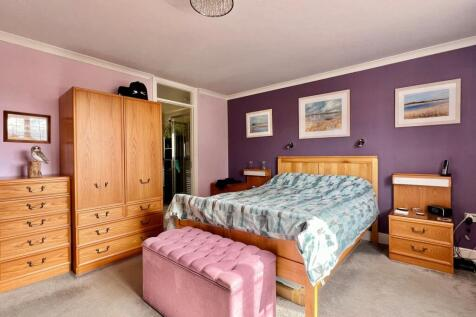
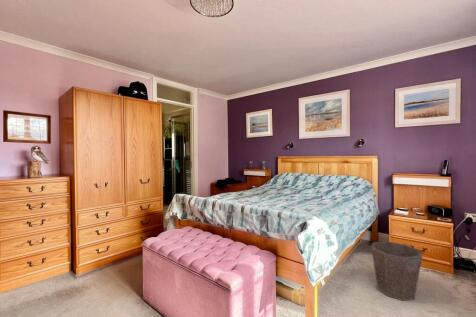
+ waste bin (395, 270)
